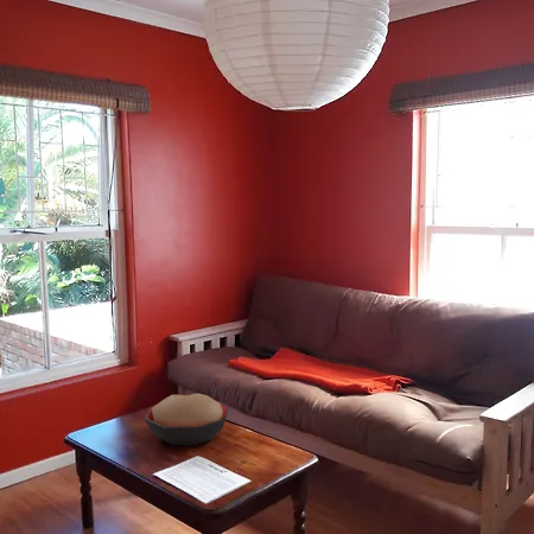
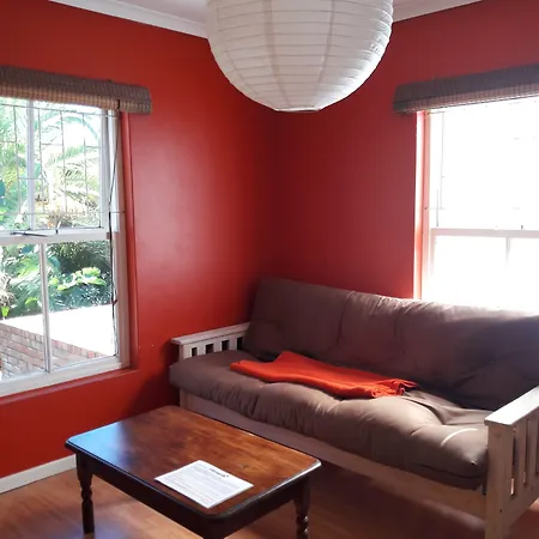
- decorative bowl (187, 415)
